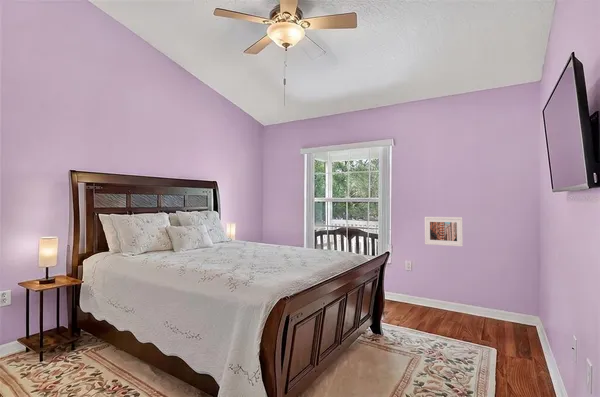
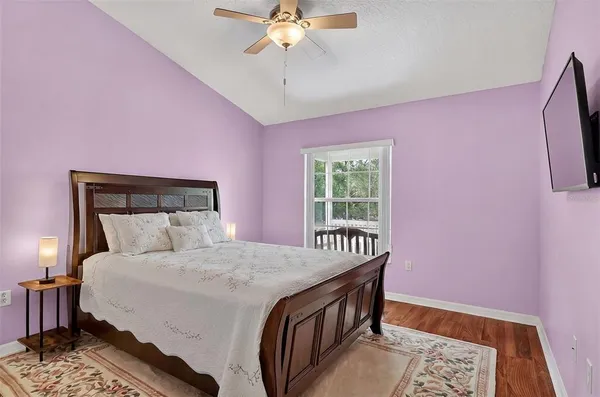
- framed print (443, 231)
